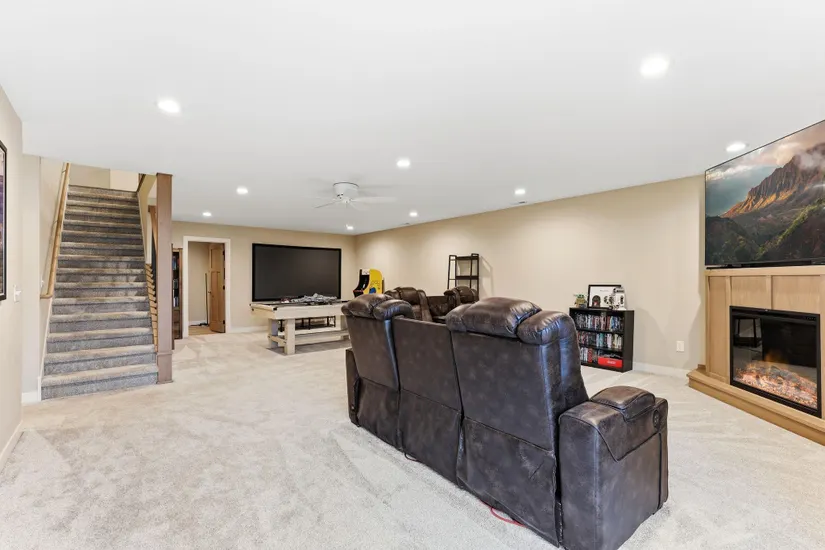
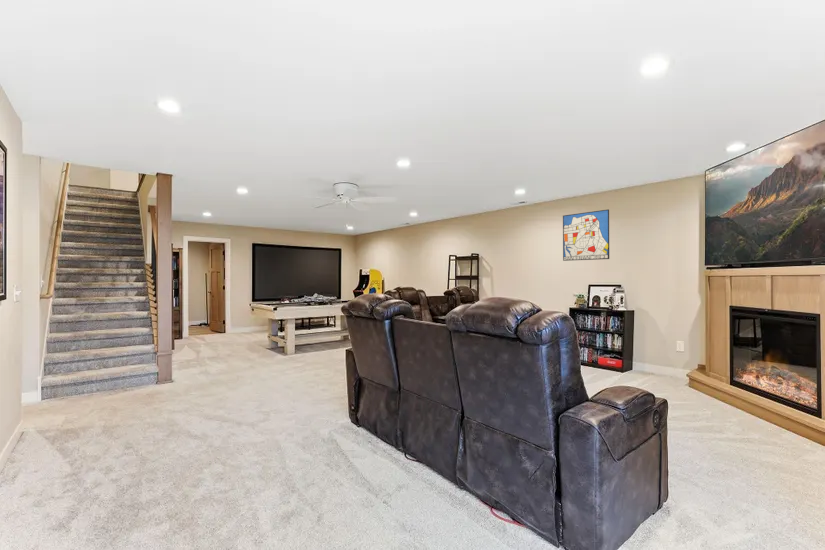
+ wall art (584, 236)
